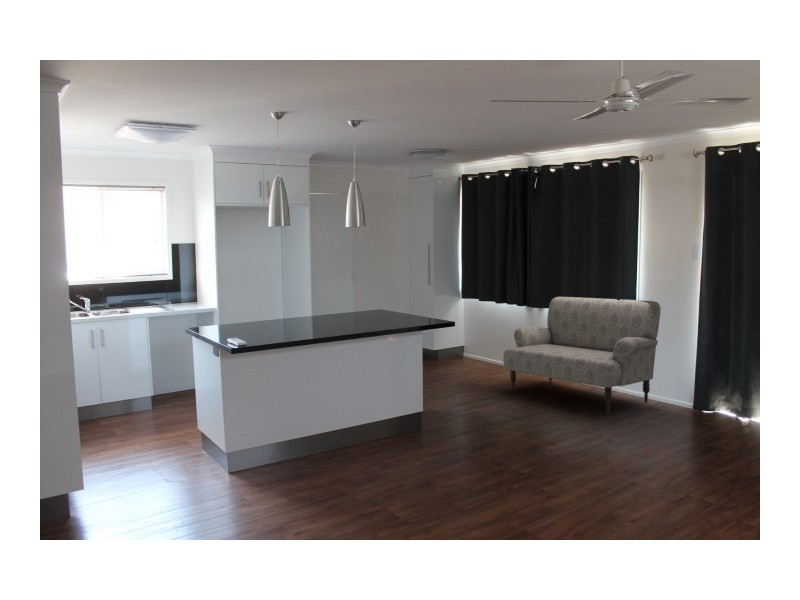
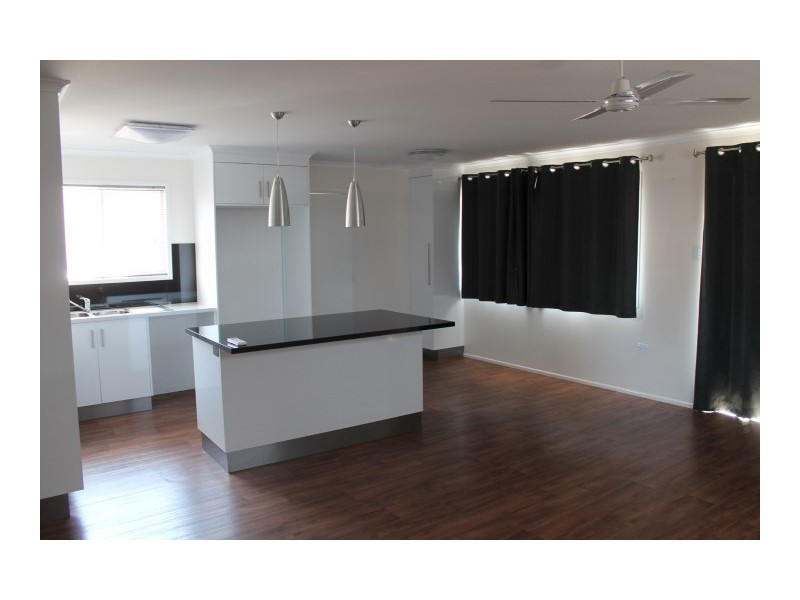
- sofa (578, 348)
